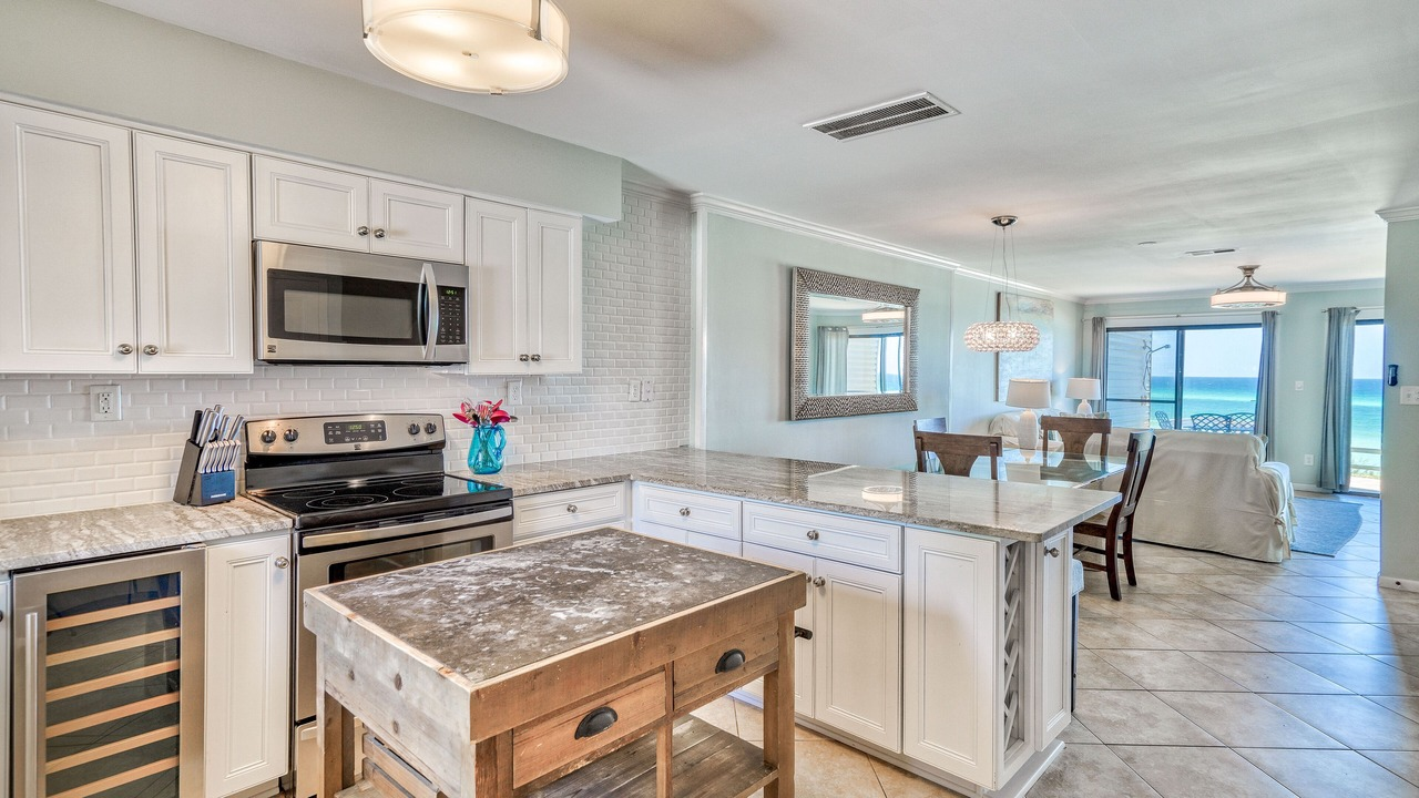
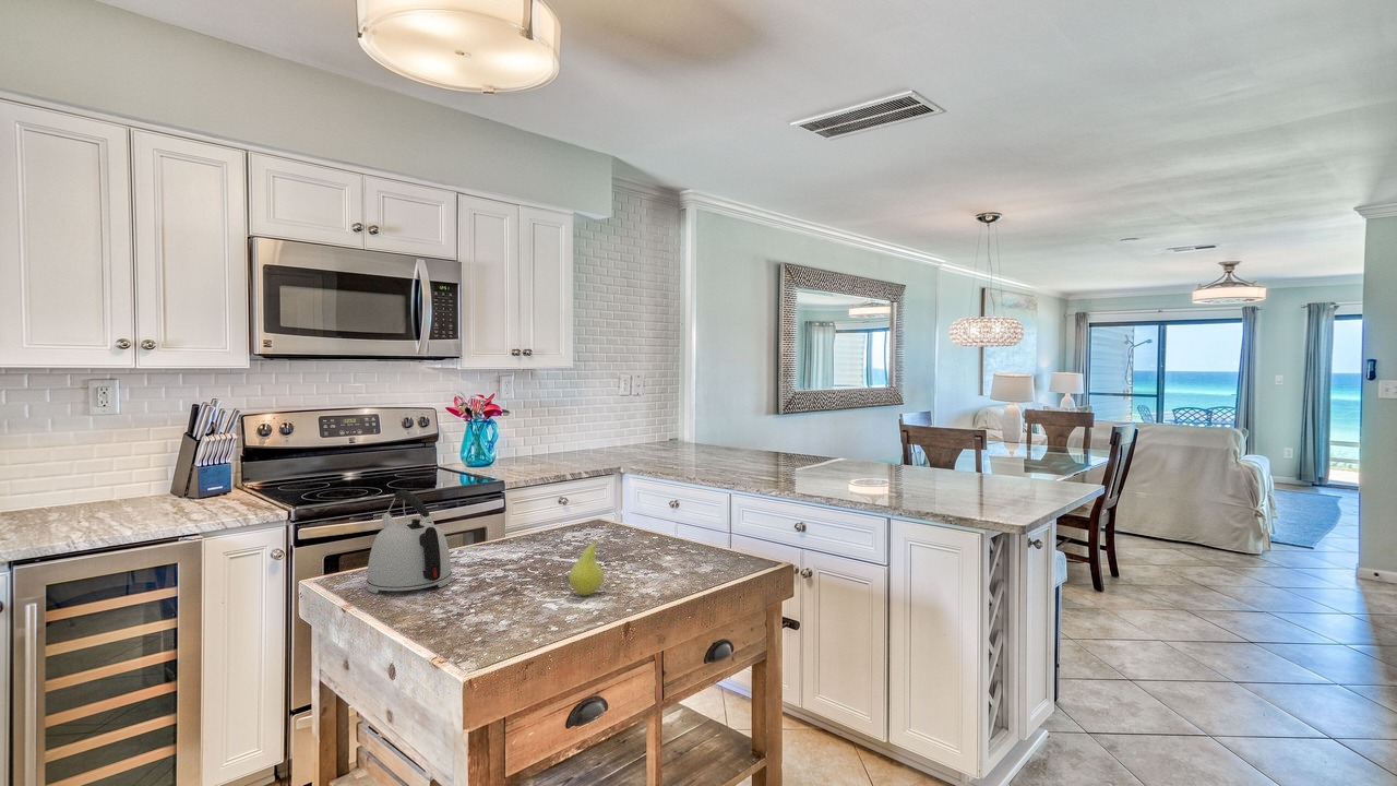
+ kettle (408, 536)
+ fruit (588, 564)
